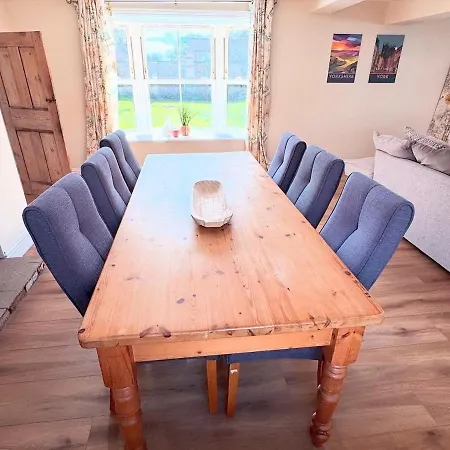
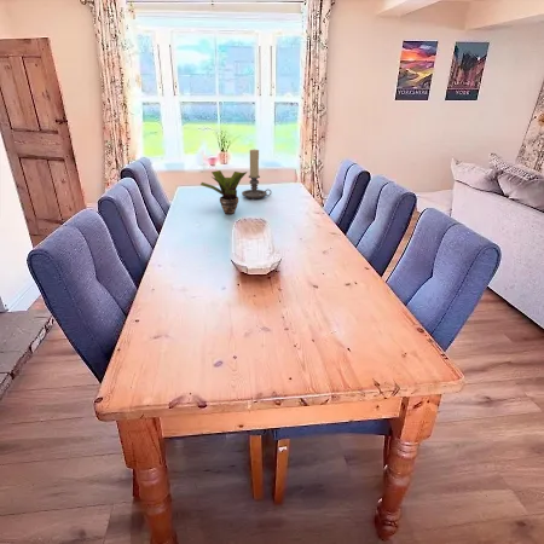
+ candle holder (256, 173)
+ potted plant (228, 191)
